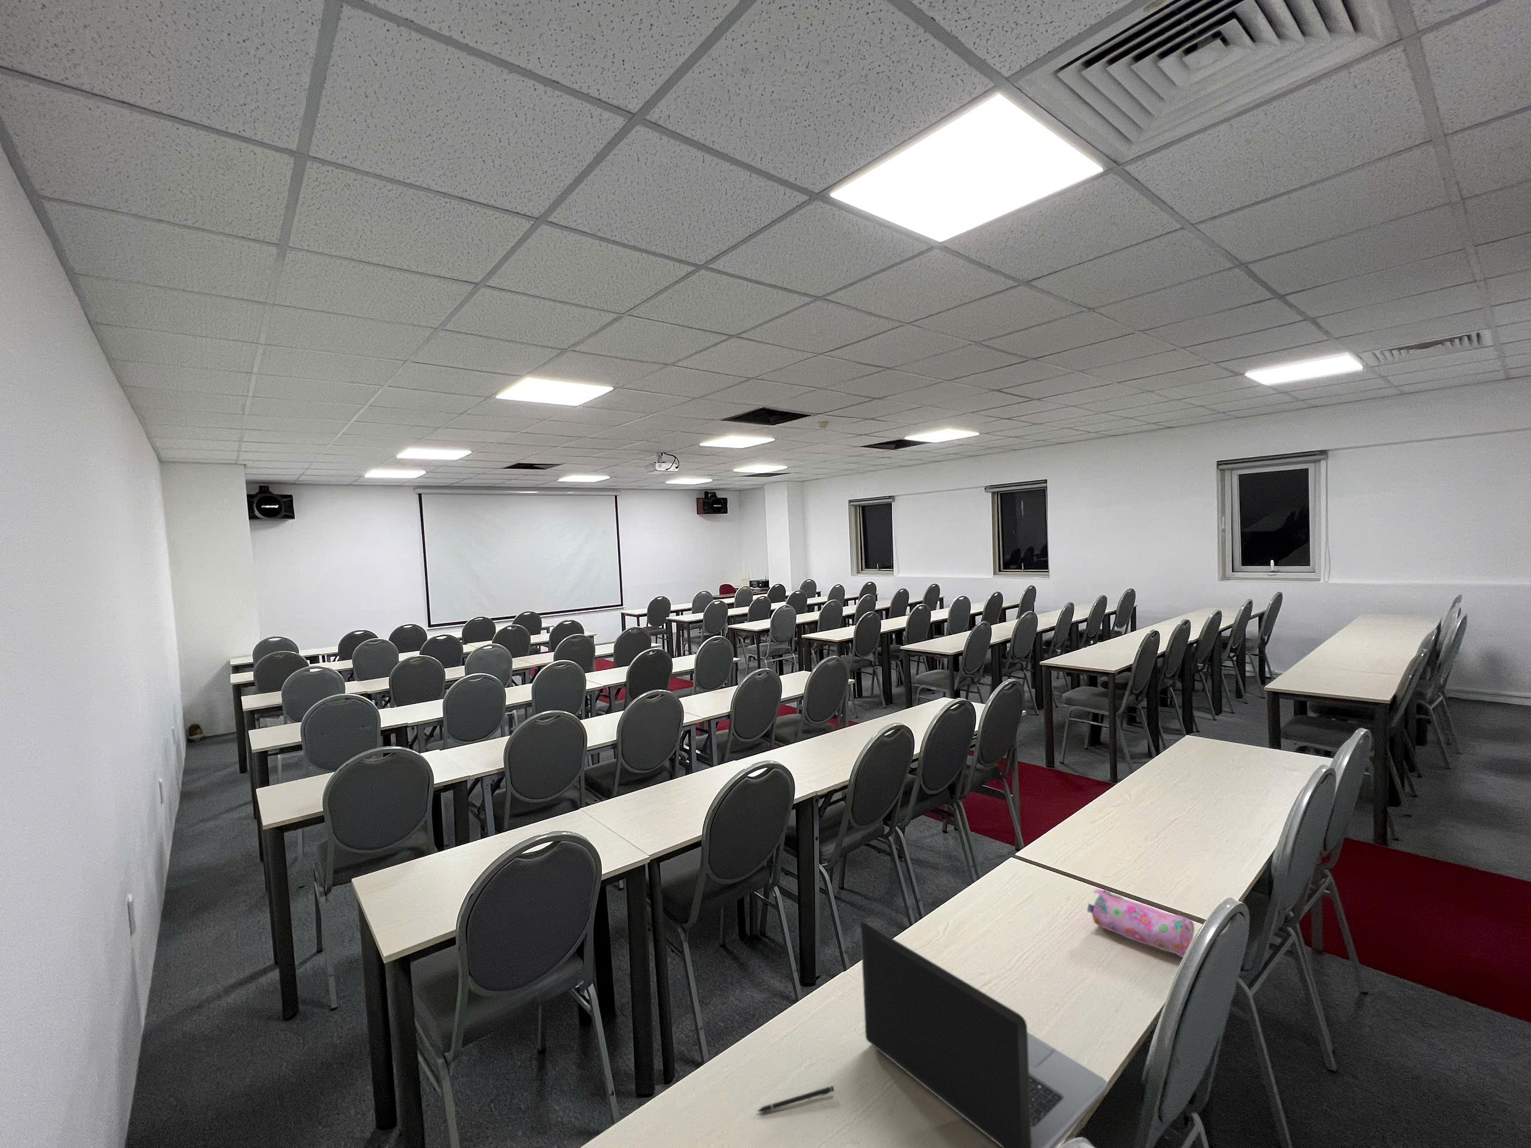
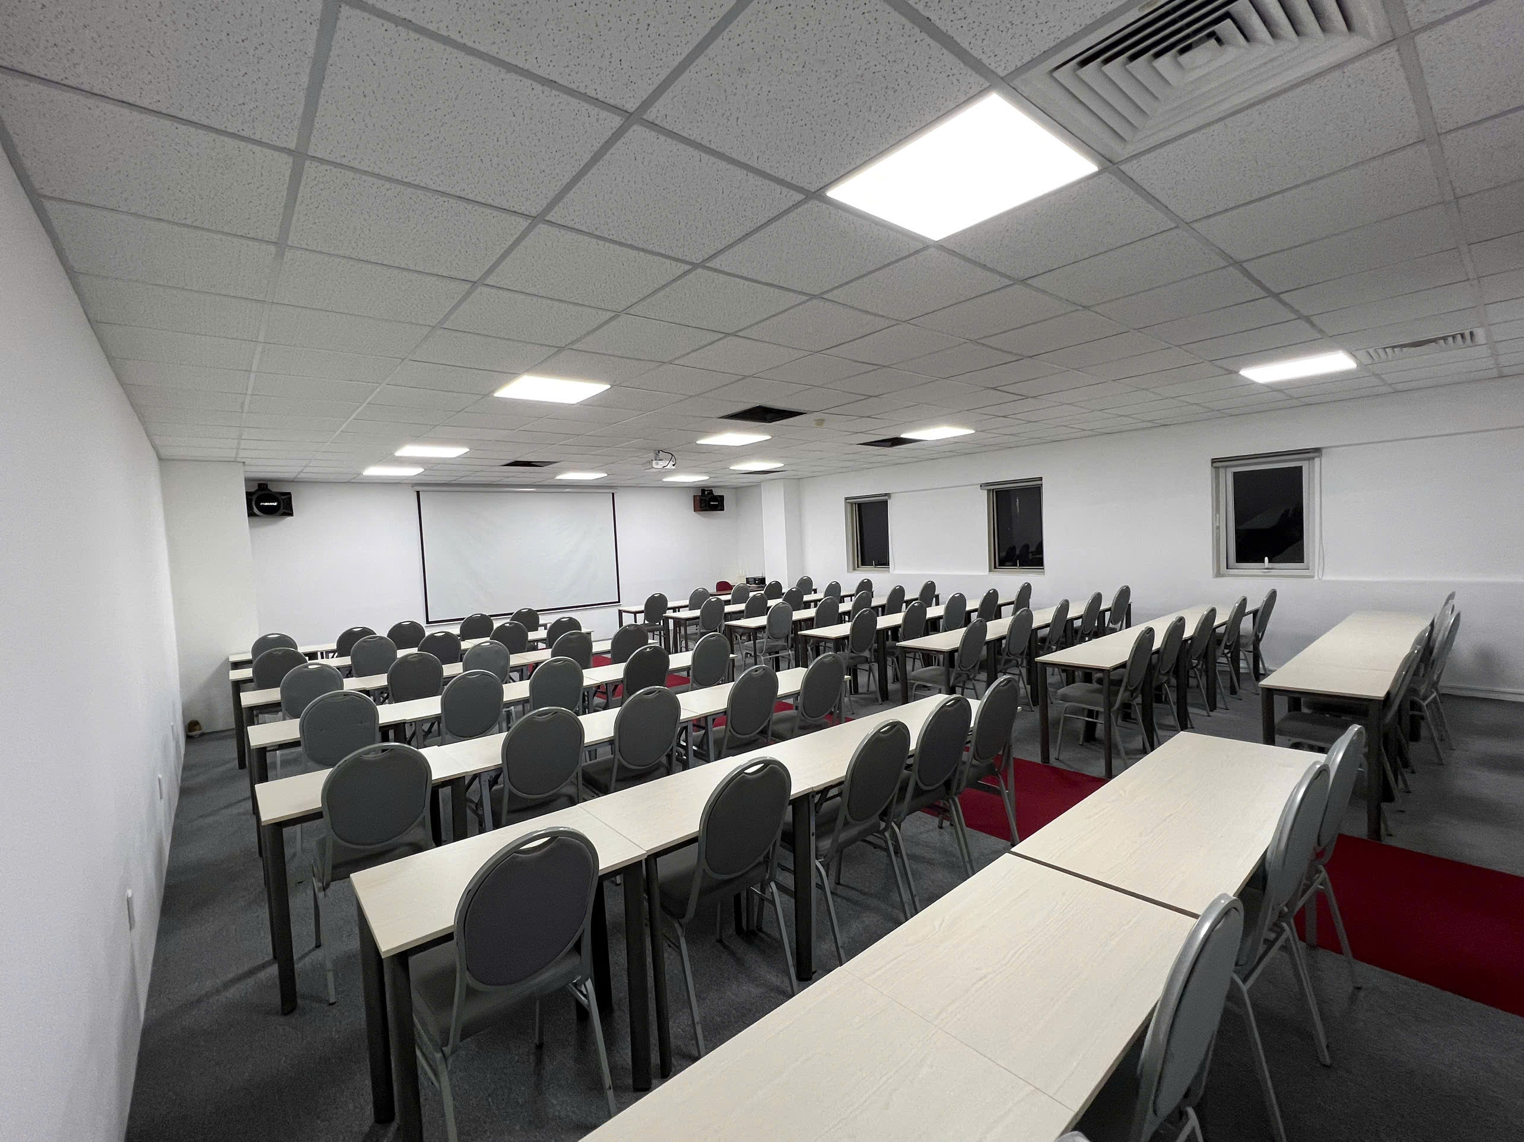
- pen (796, 1100)
- laptop computer (979, 1002)
- pencil case (1140, 921)
